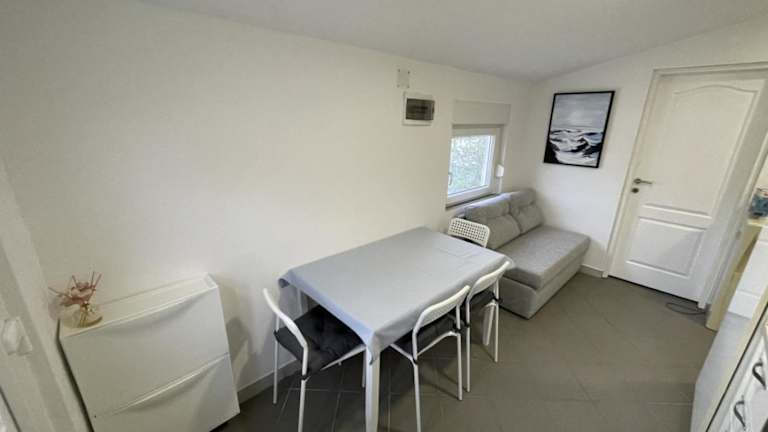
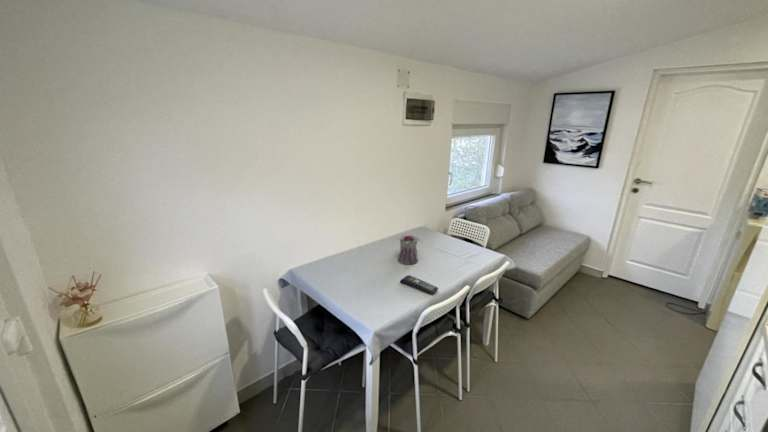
+ remote control (418, 284)
+ teapot (407, 247)
